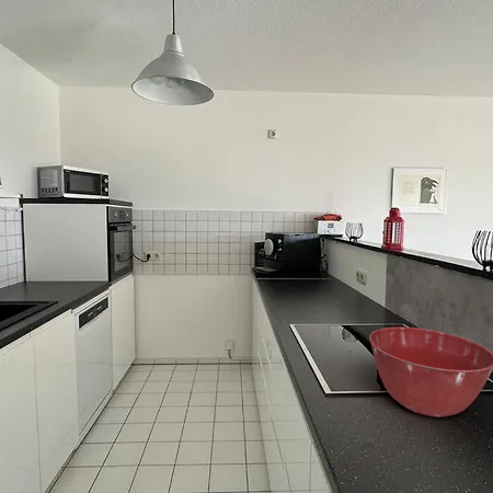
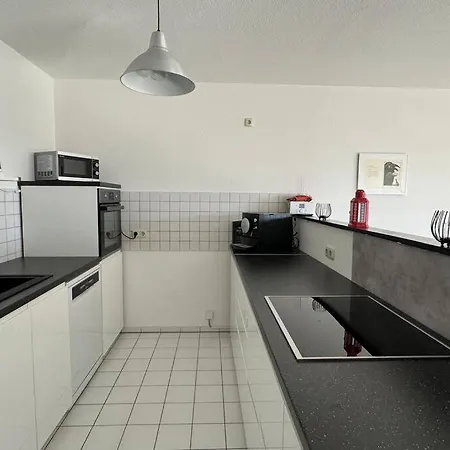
- mixing bowl (426, 374)
